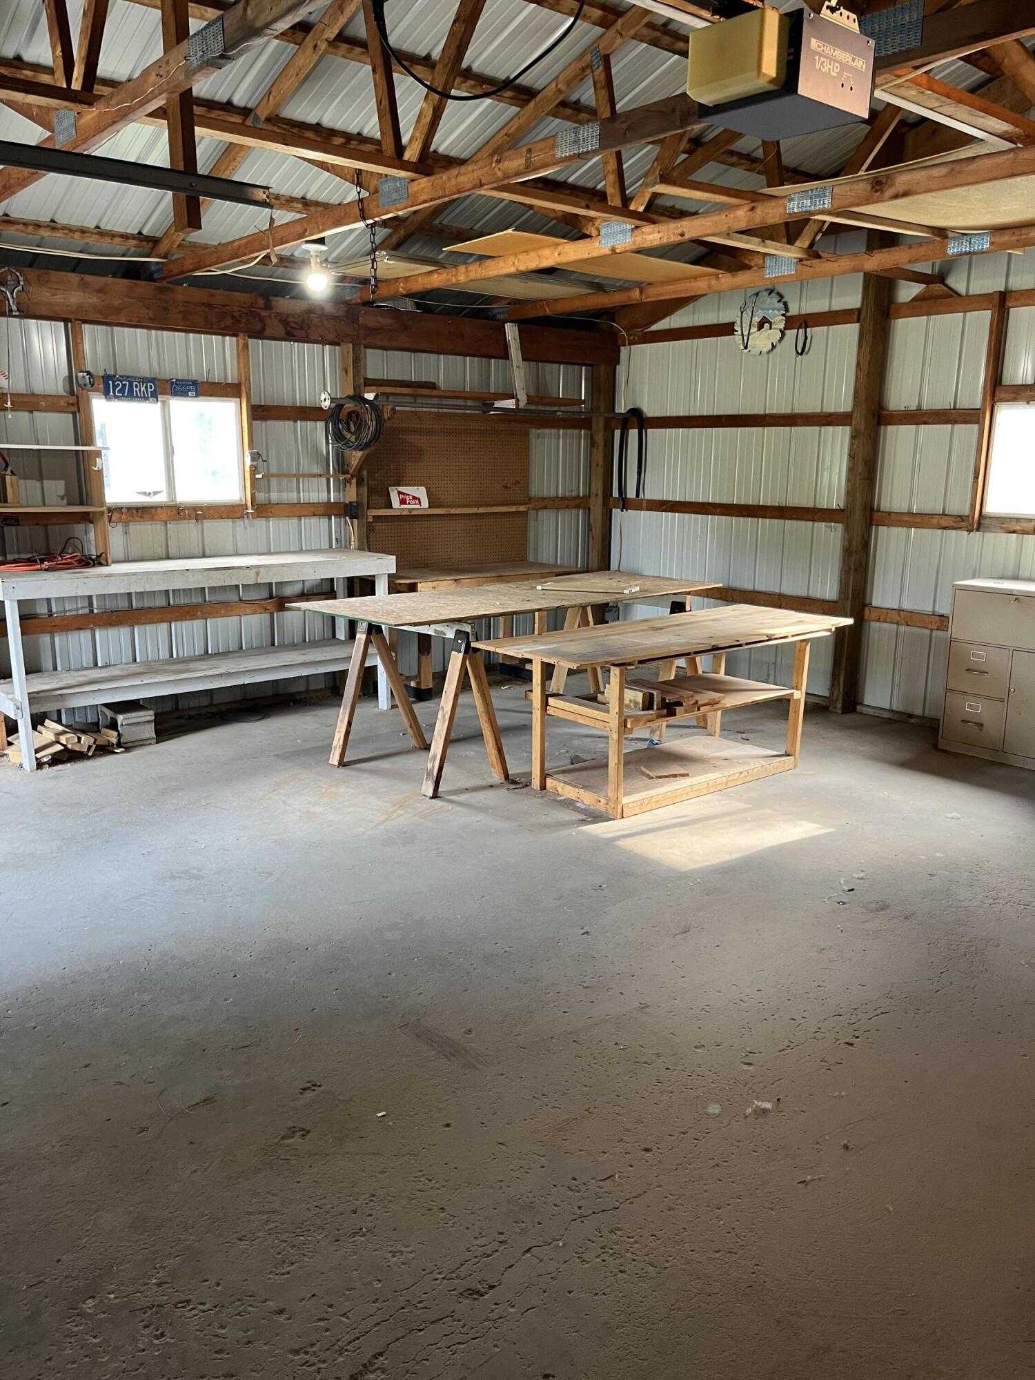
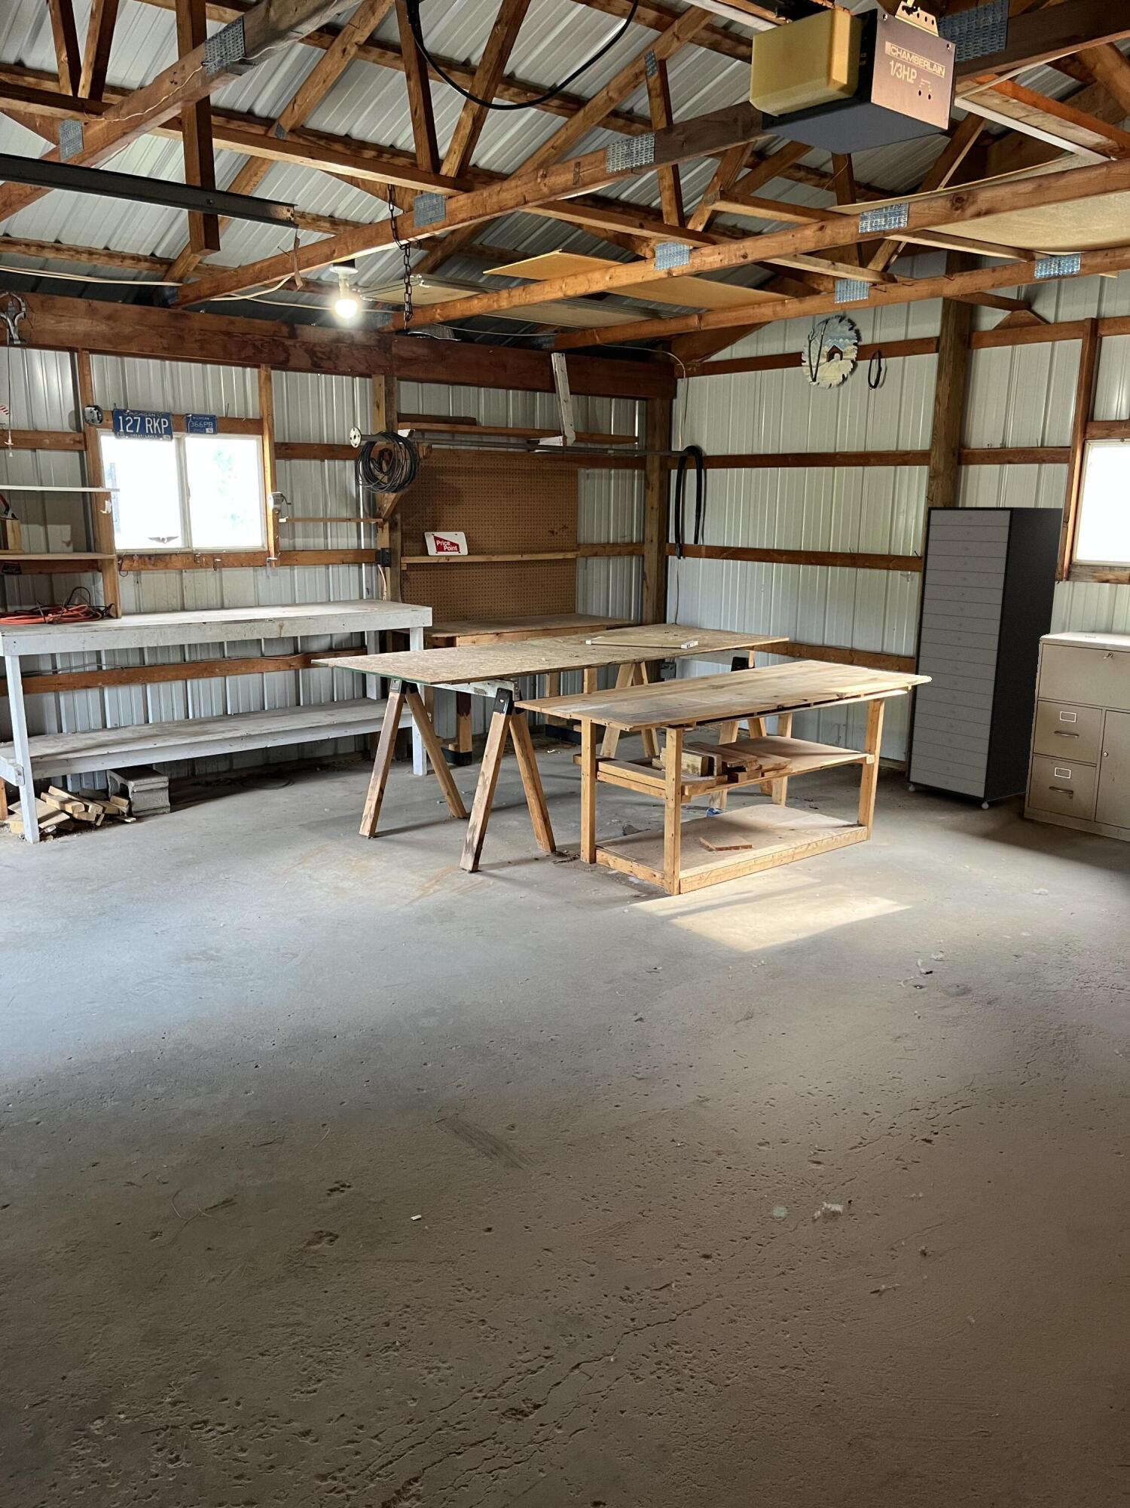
+ storage cabinet (980, 654)
